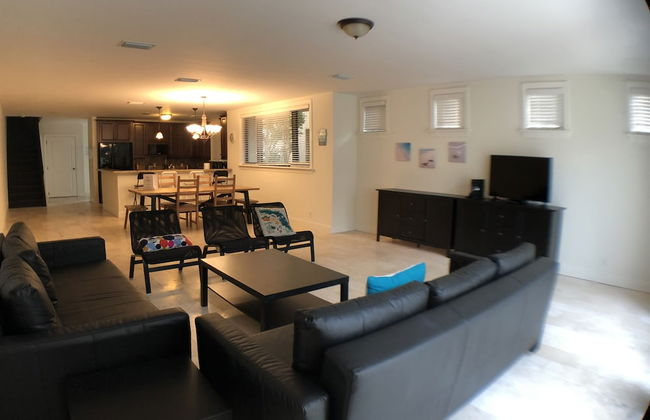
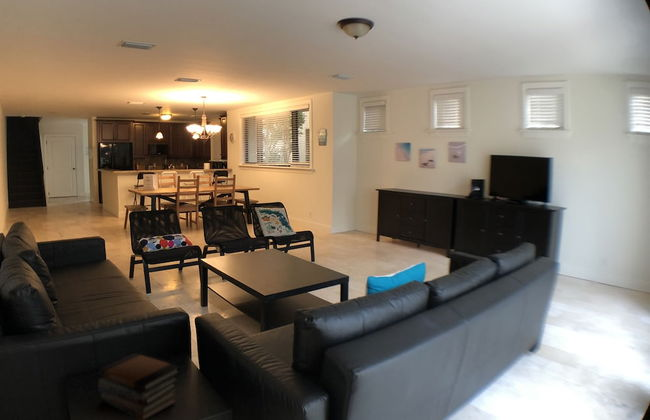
+ book stack (138, 384)
